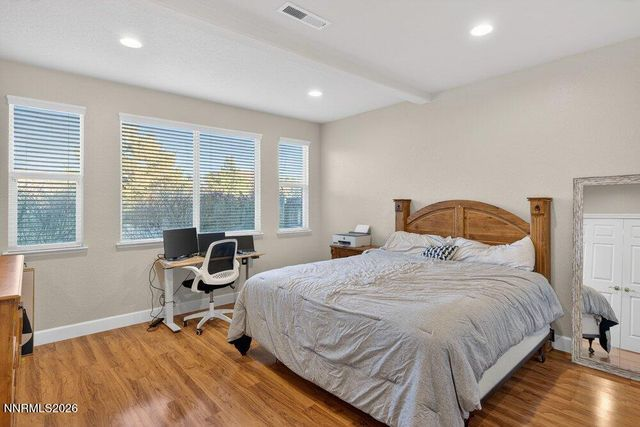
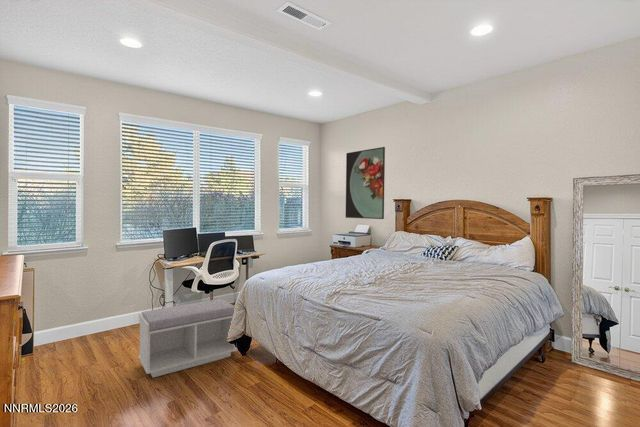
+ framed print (364, 184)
+ bench (189, 333)
